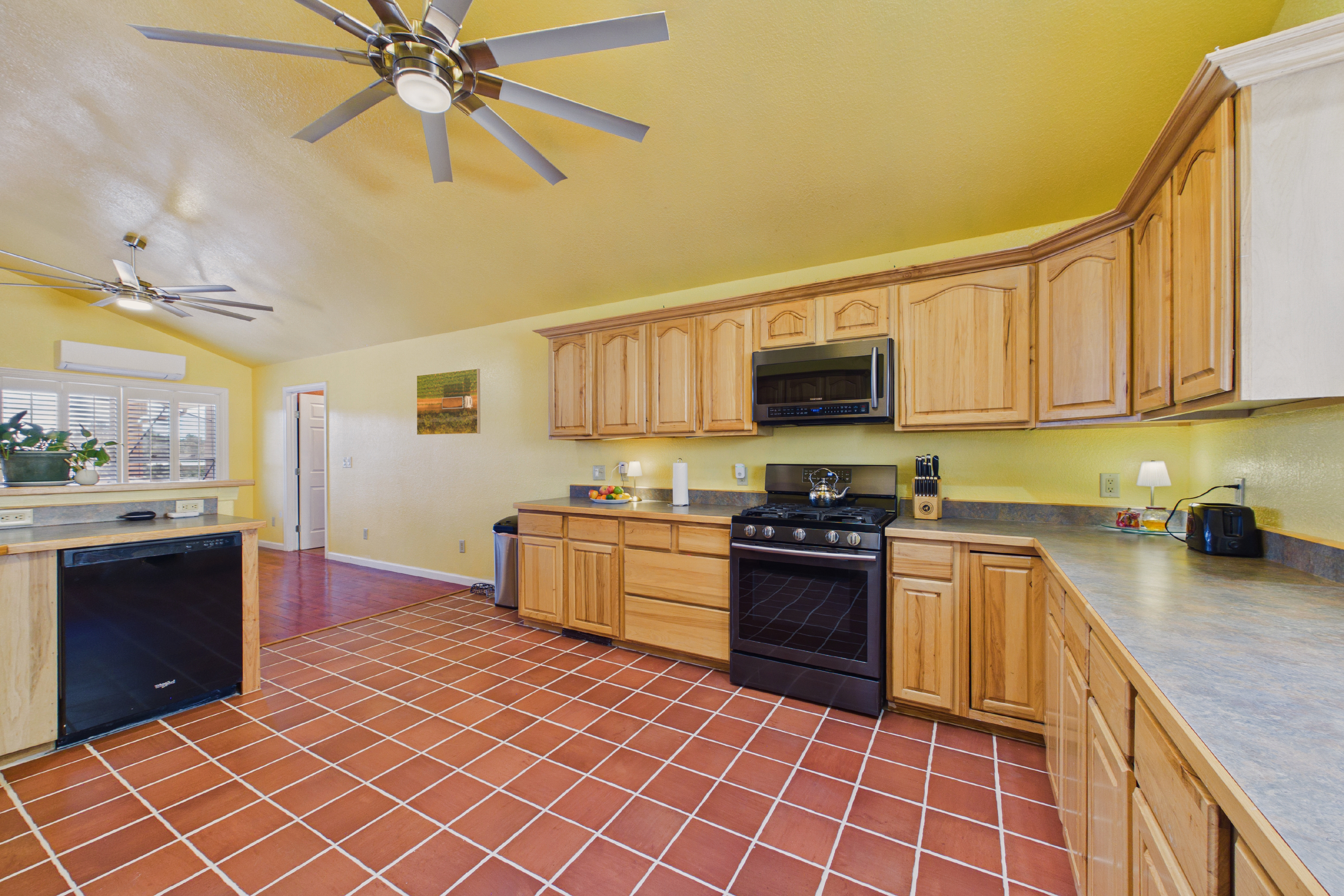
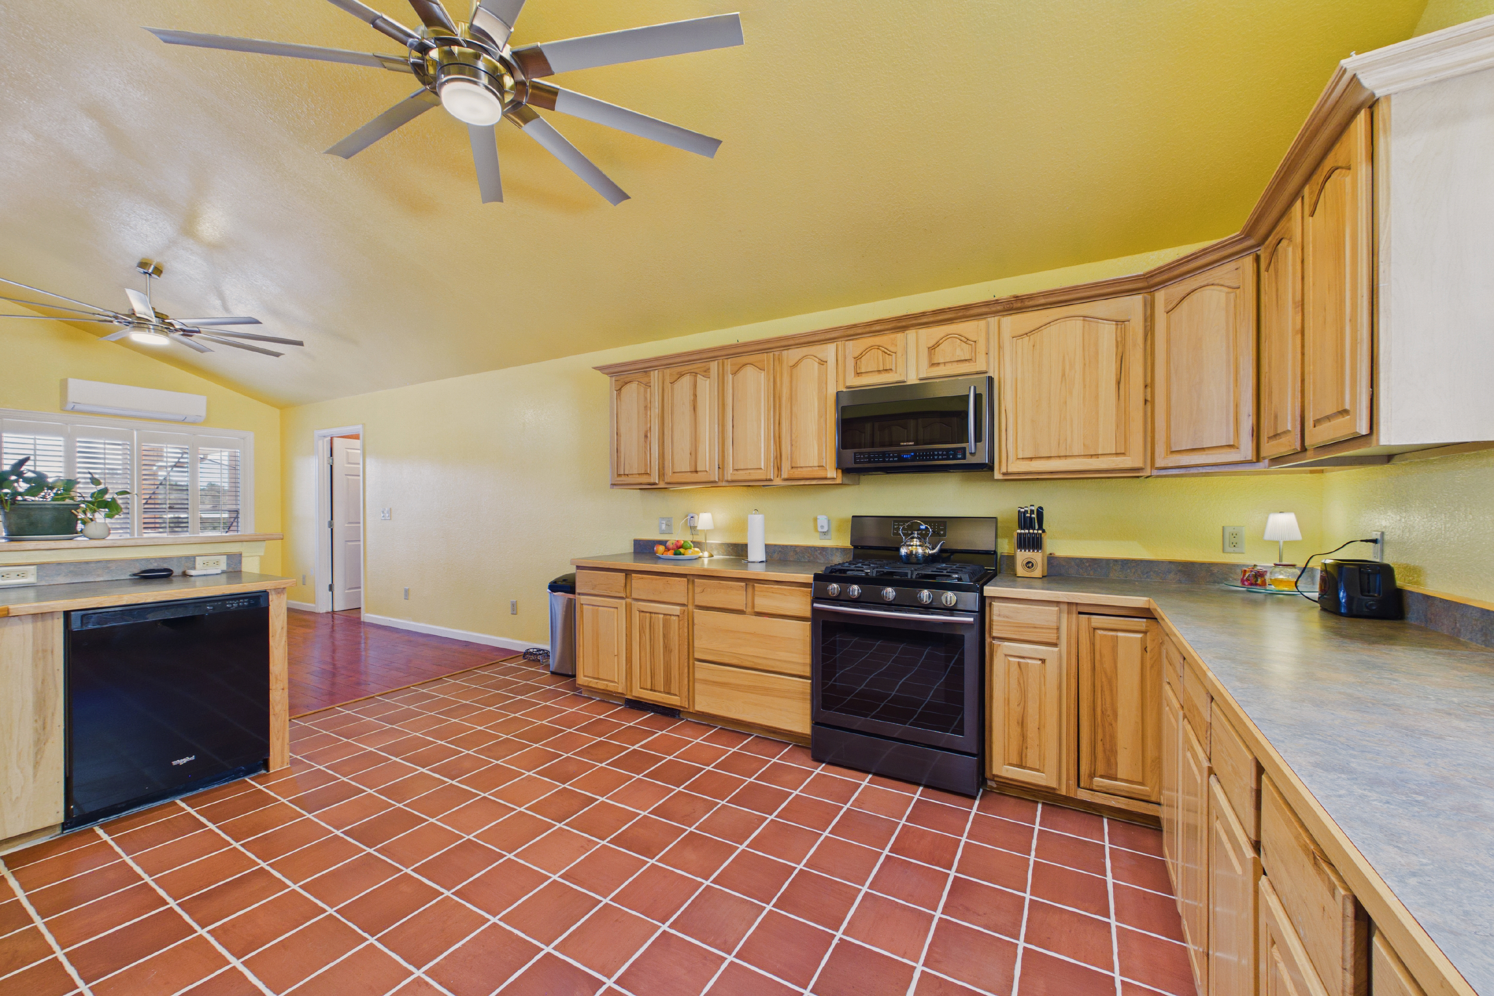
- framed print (447, 403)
